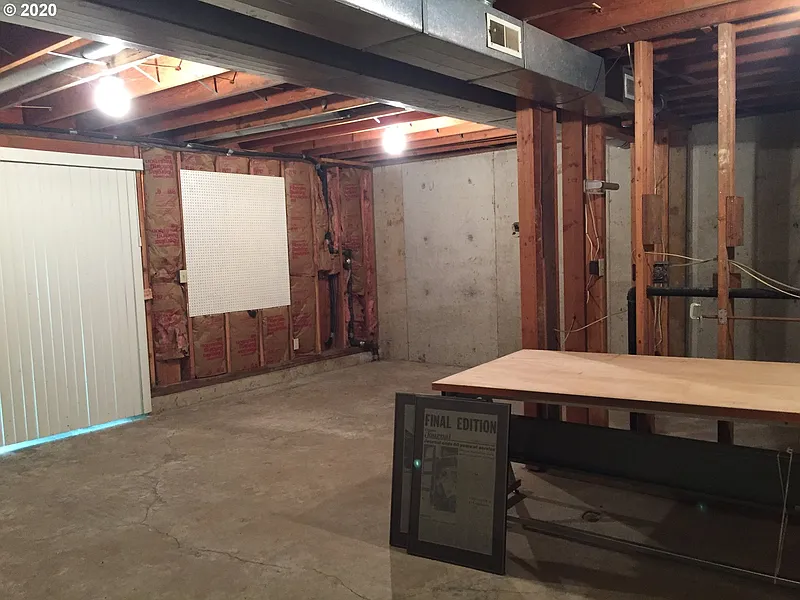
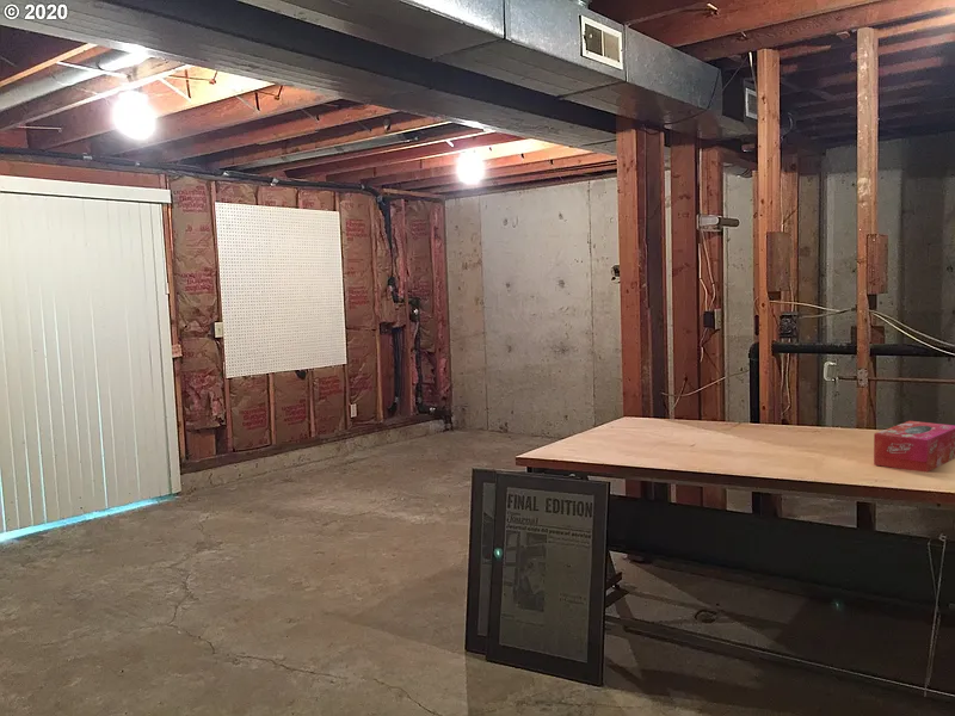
+ tissue box (917, 445)
